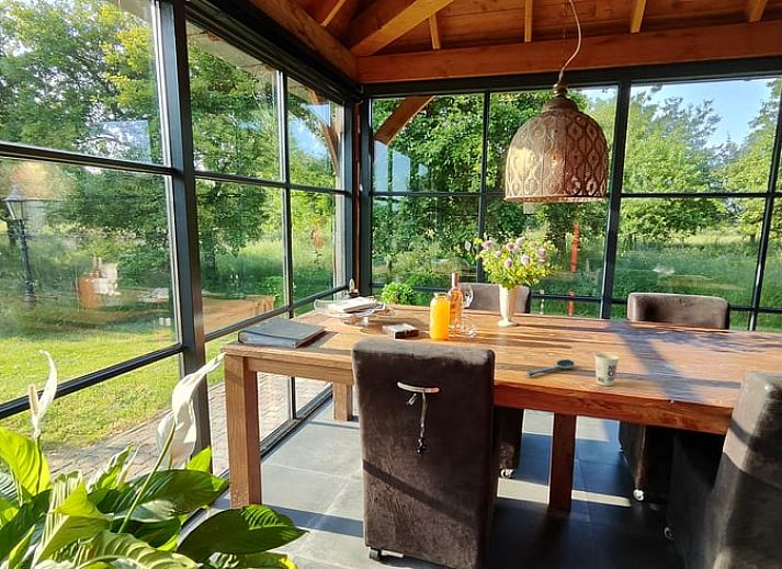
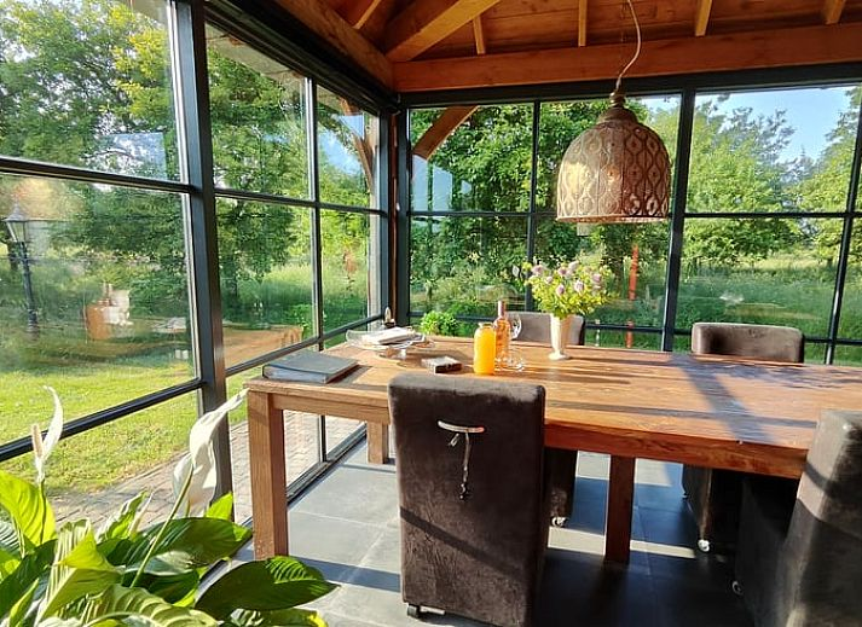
- cup (605, 369)
- spoon (548, 367)
